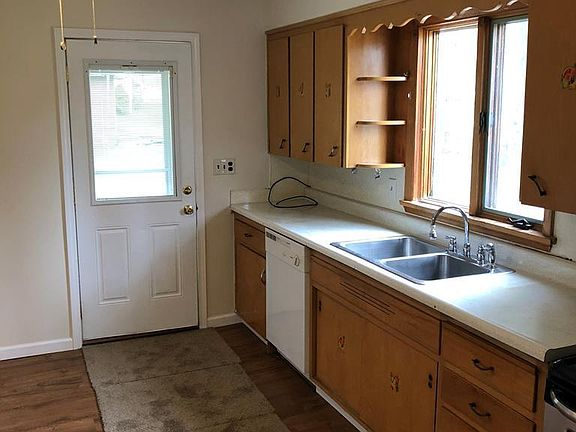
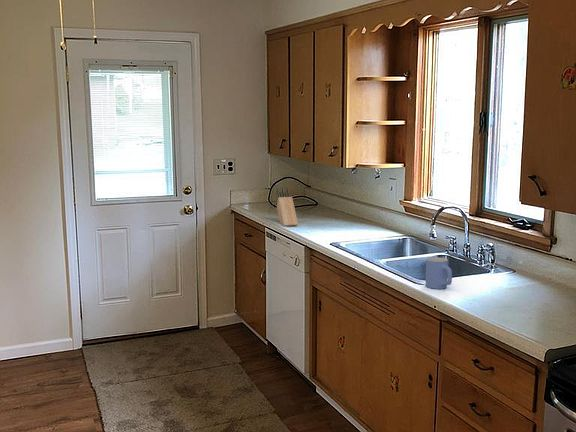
+ mug (438, 274)
+ knife block (286, 205)
